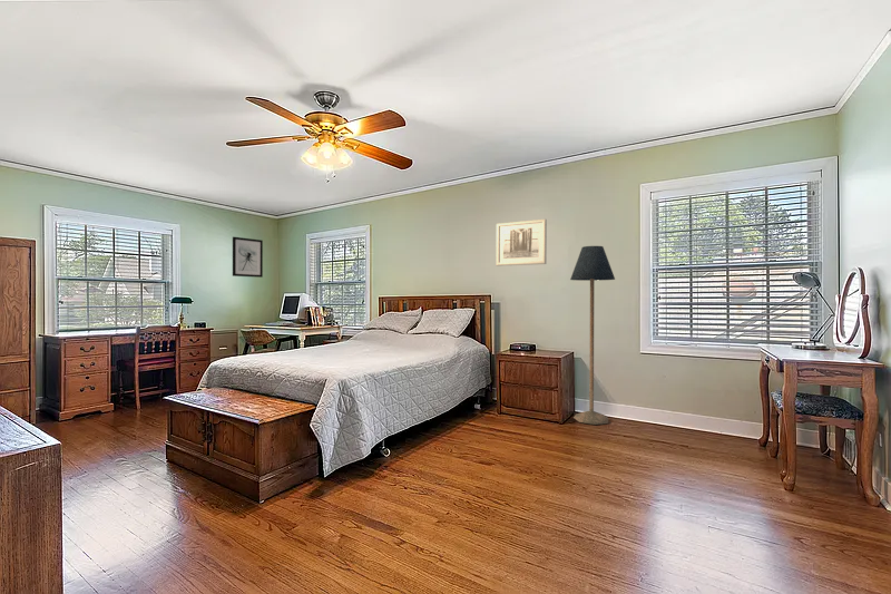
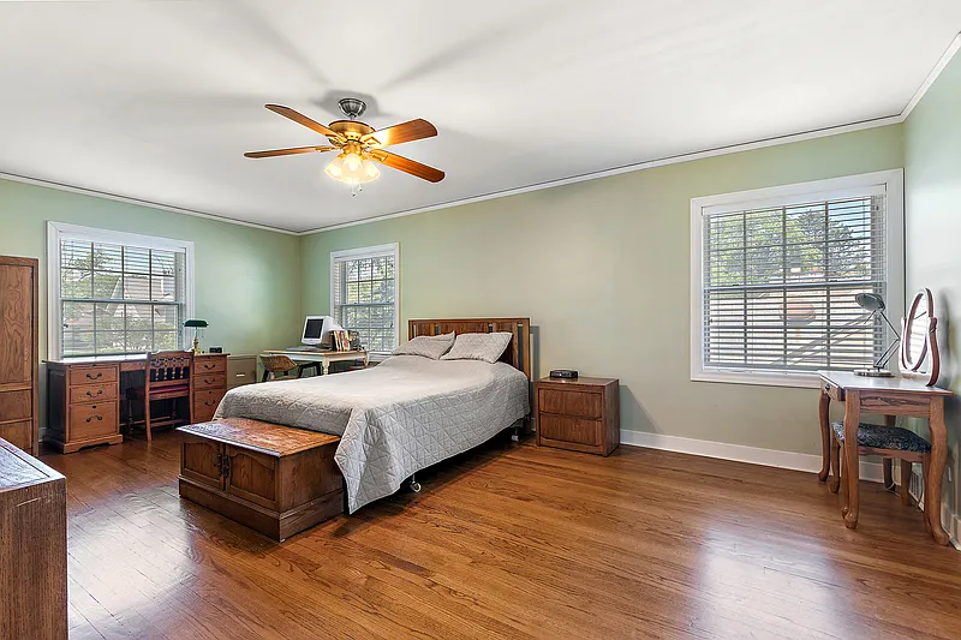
- wall art (520, 243)
- wall art (247, 257)
- floor lamp (591, 332)
